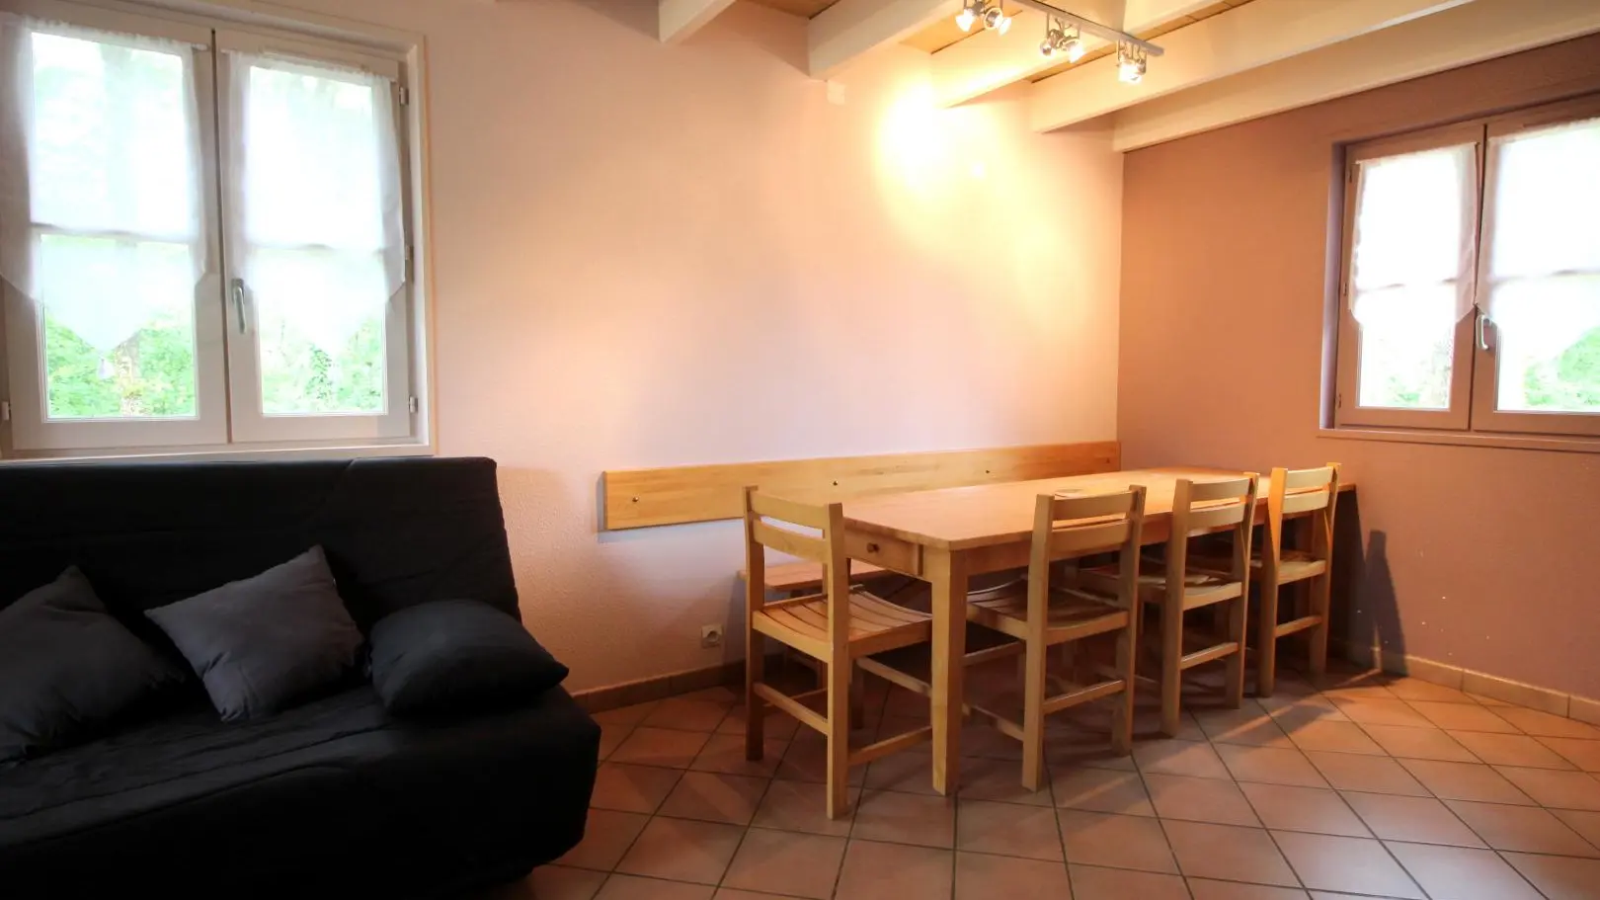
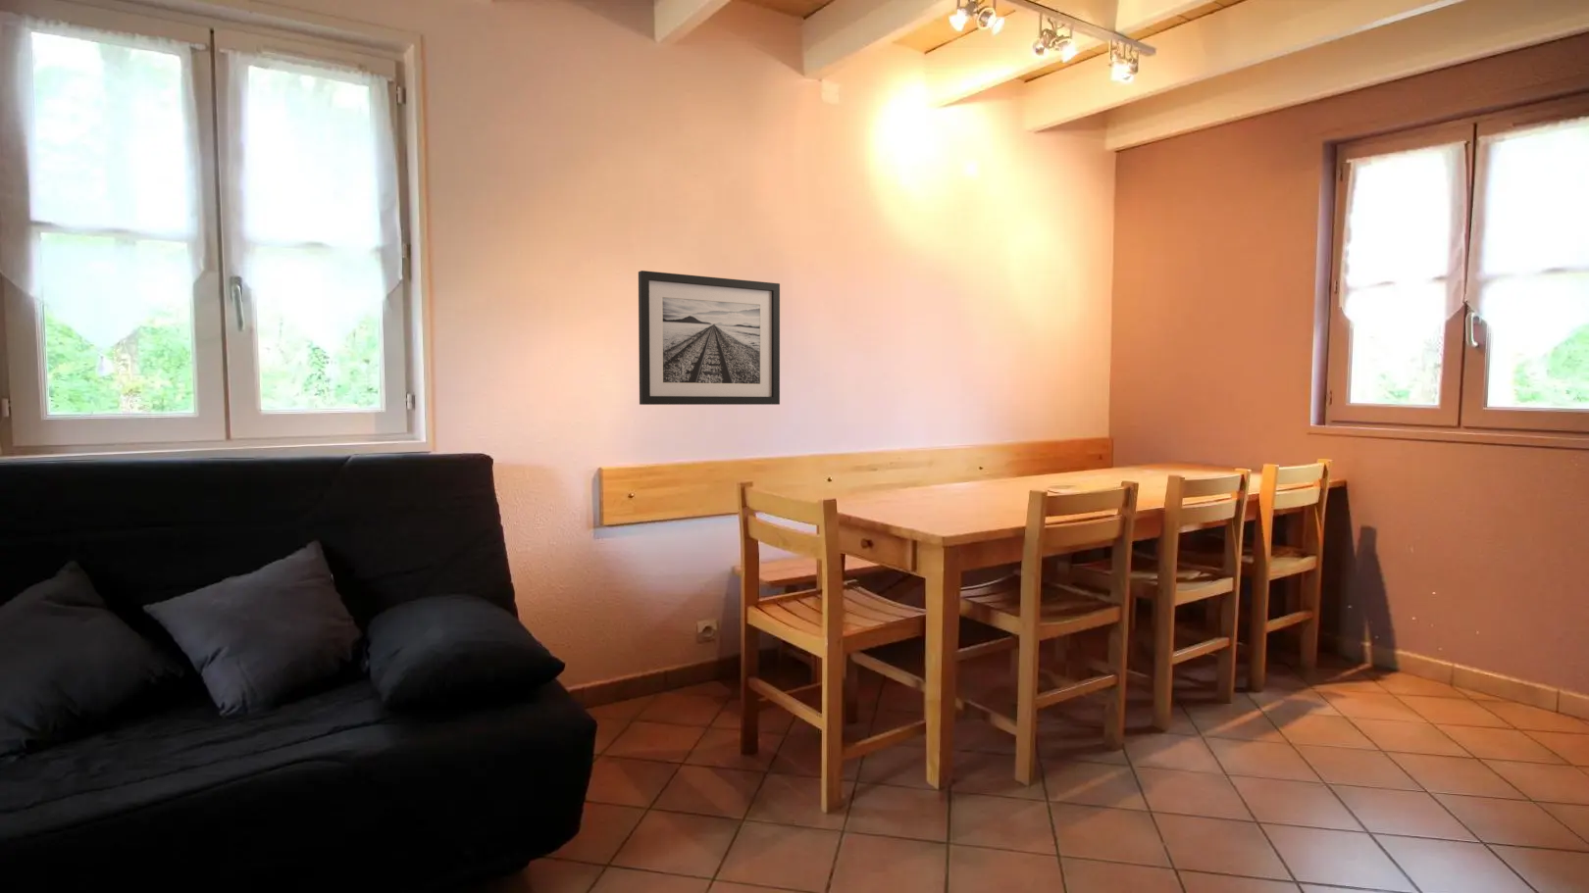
+ wall art (713, 341)
